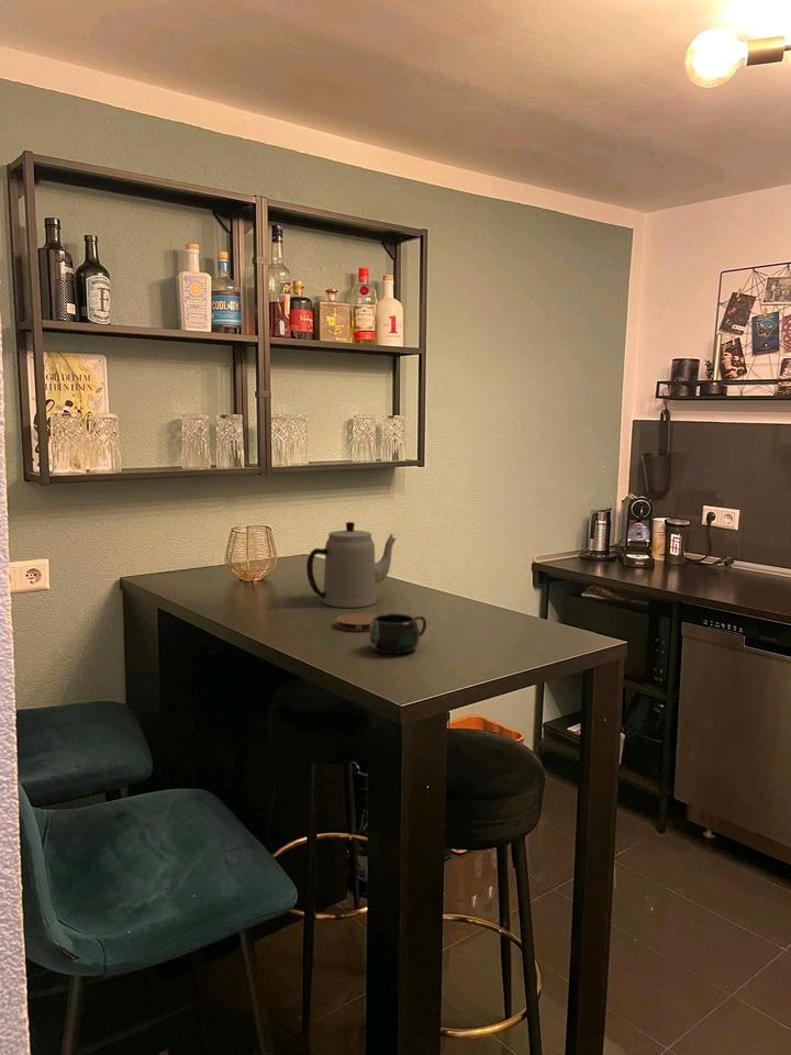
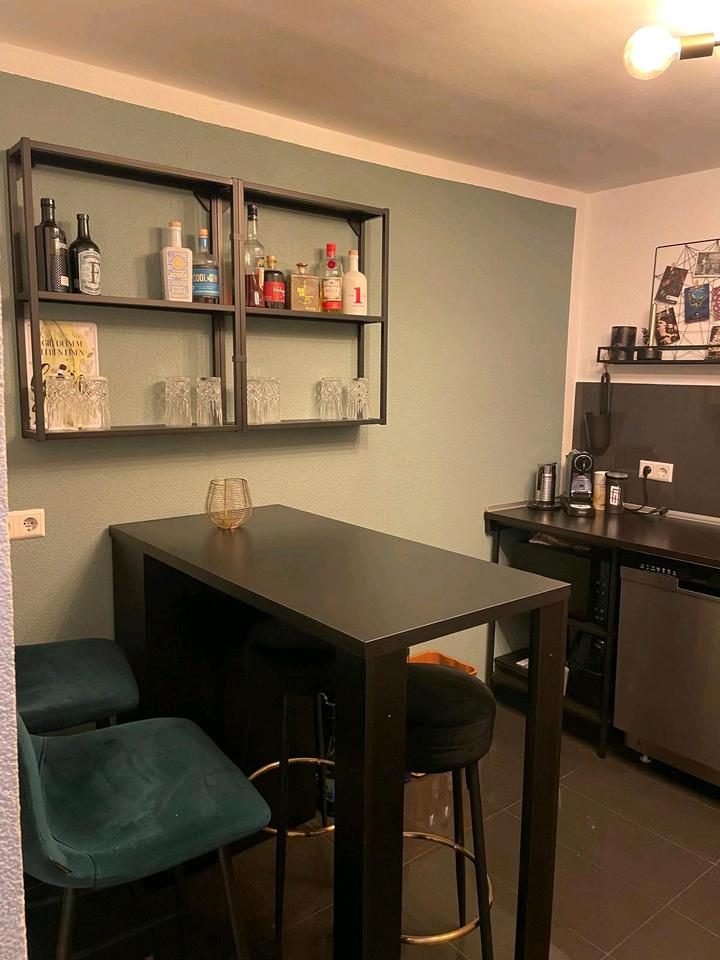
- mug (399, 632)
- teapot (353, 562)
- coaster (359, 621)
